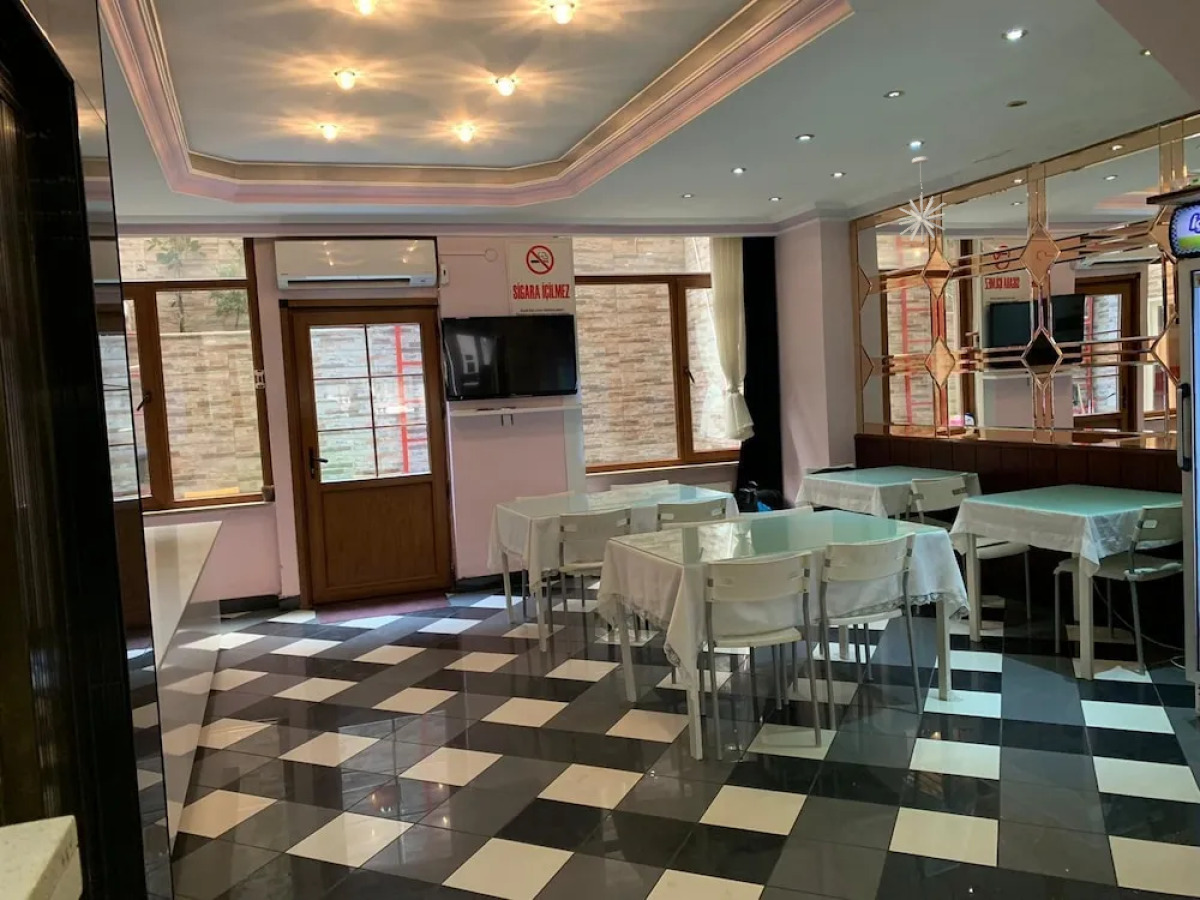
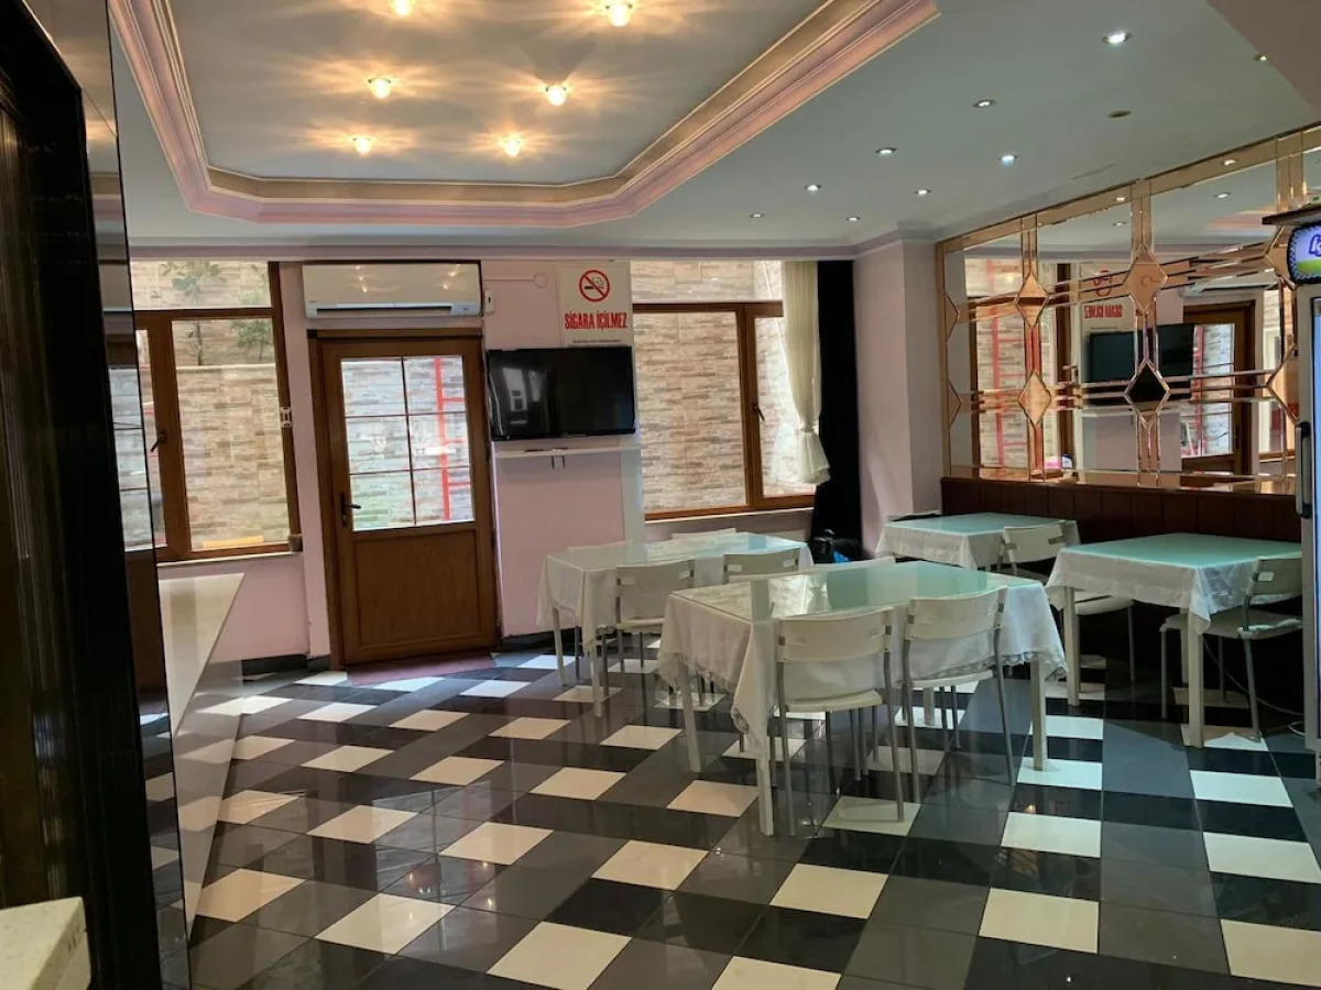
- pendant light (921, 200)
